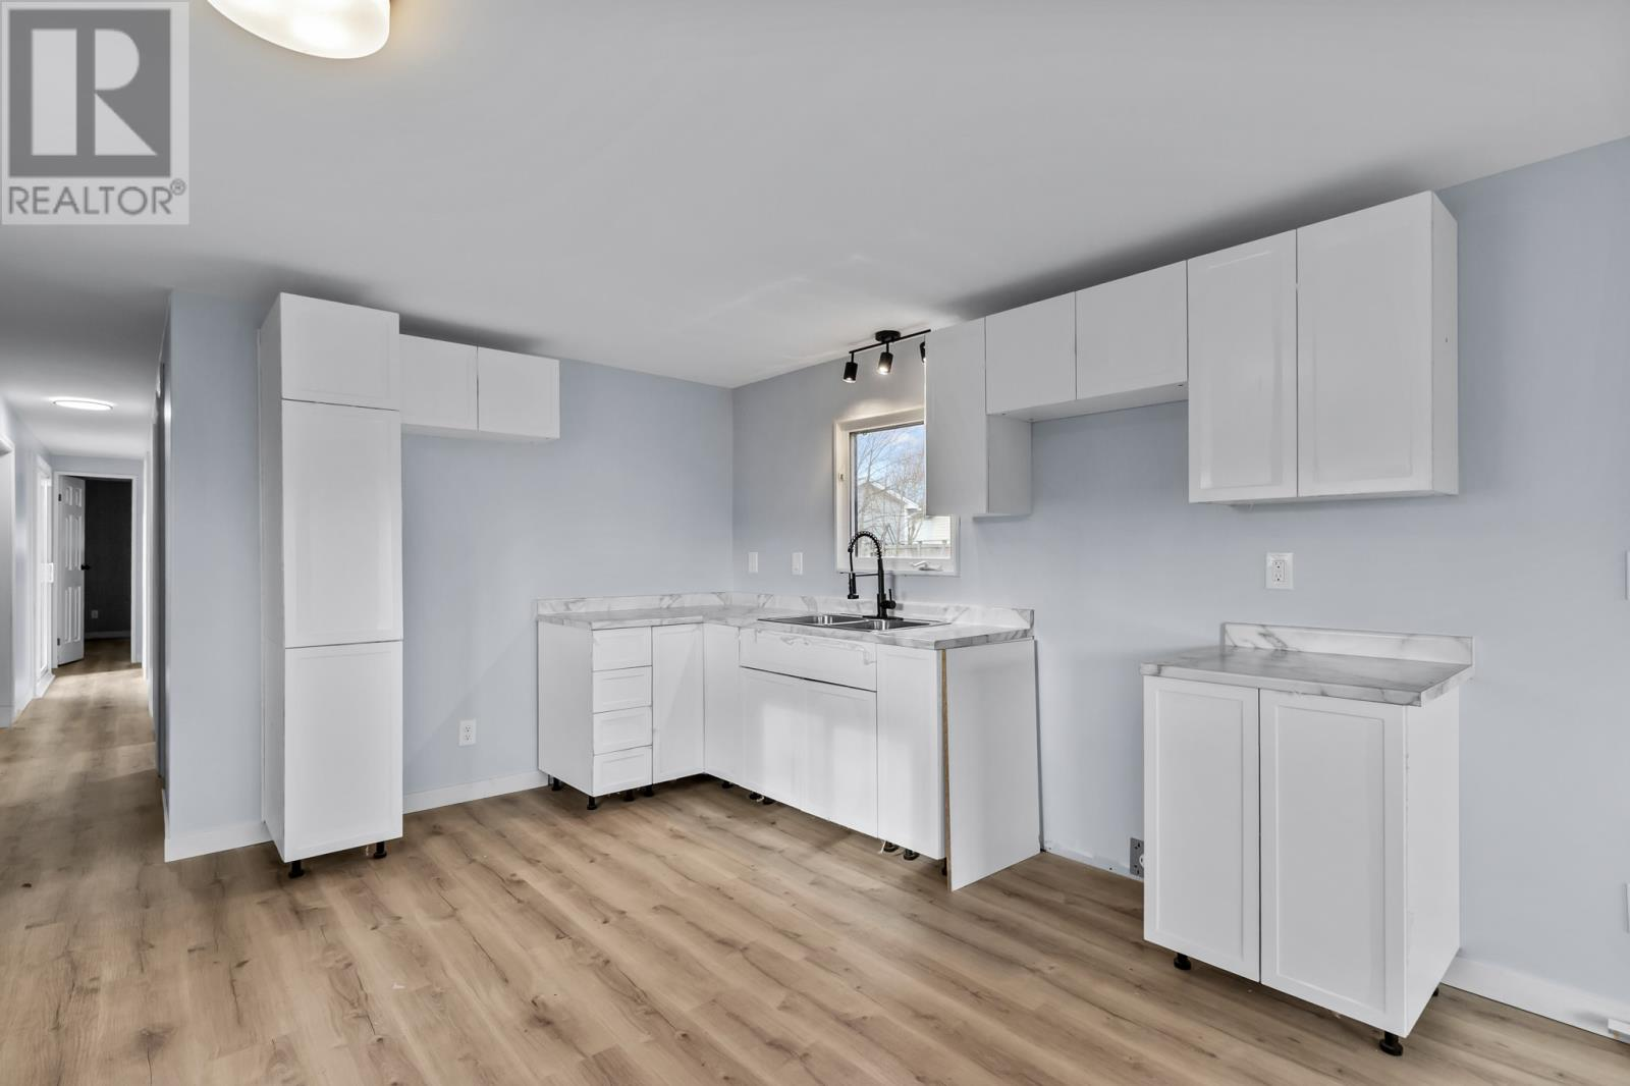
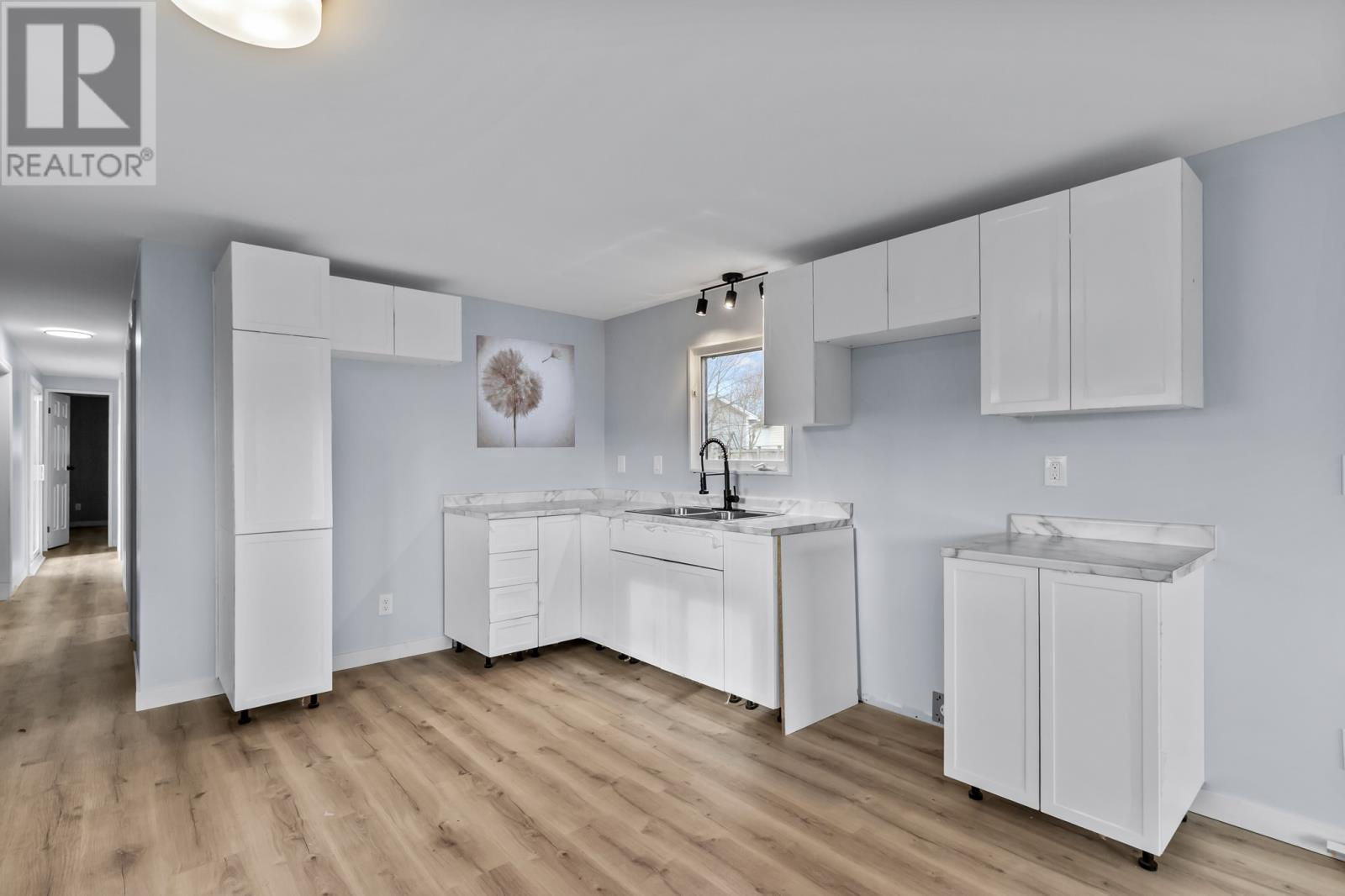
+ wall art (528, 393)
